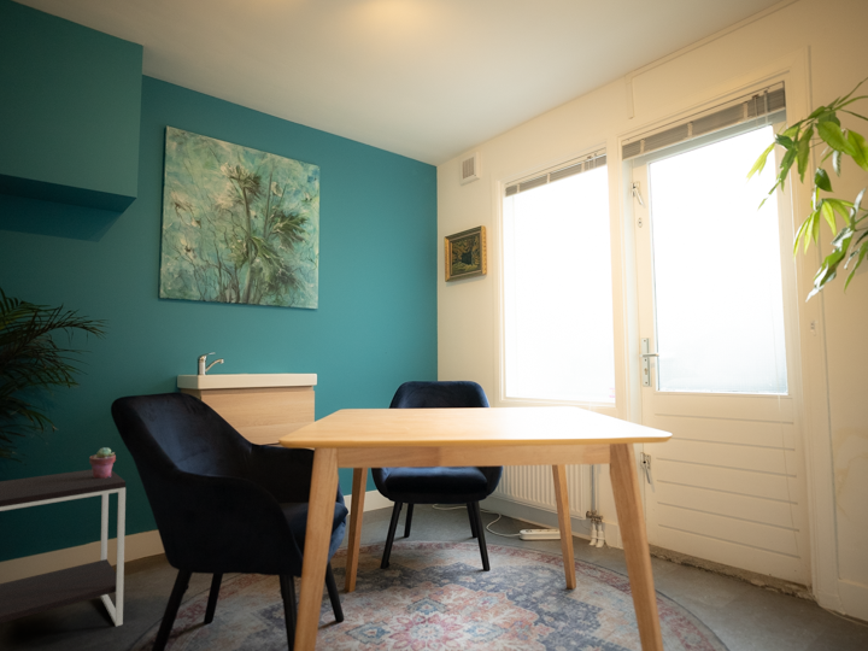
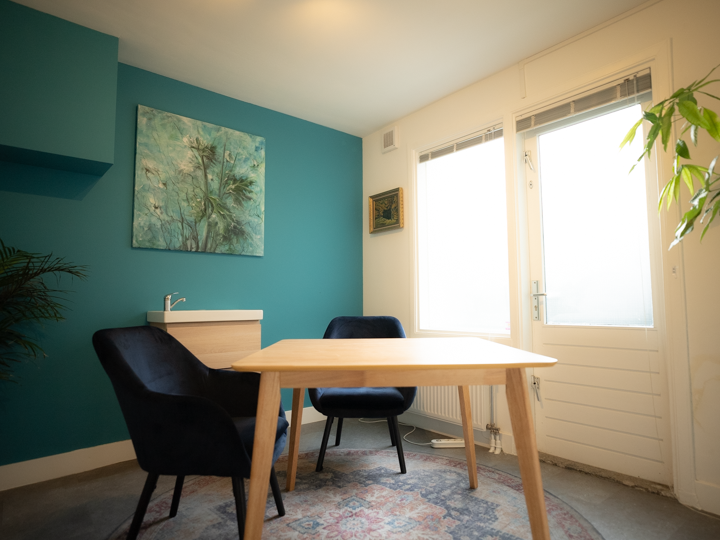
- potted succulent (102, 462)
- side table (57, 570)
